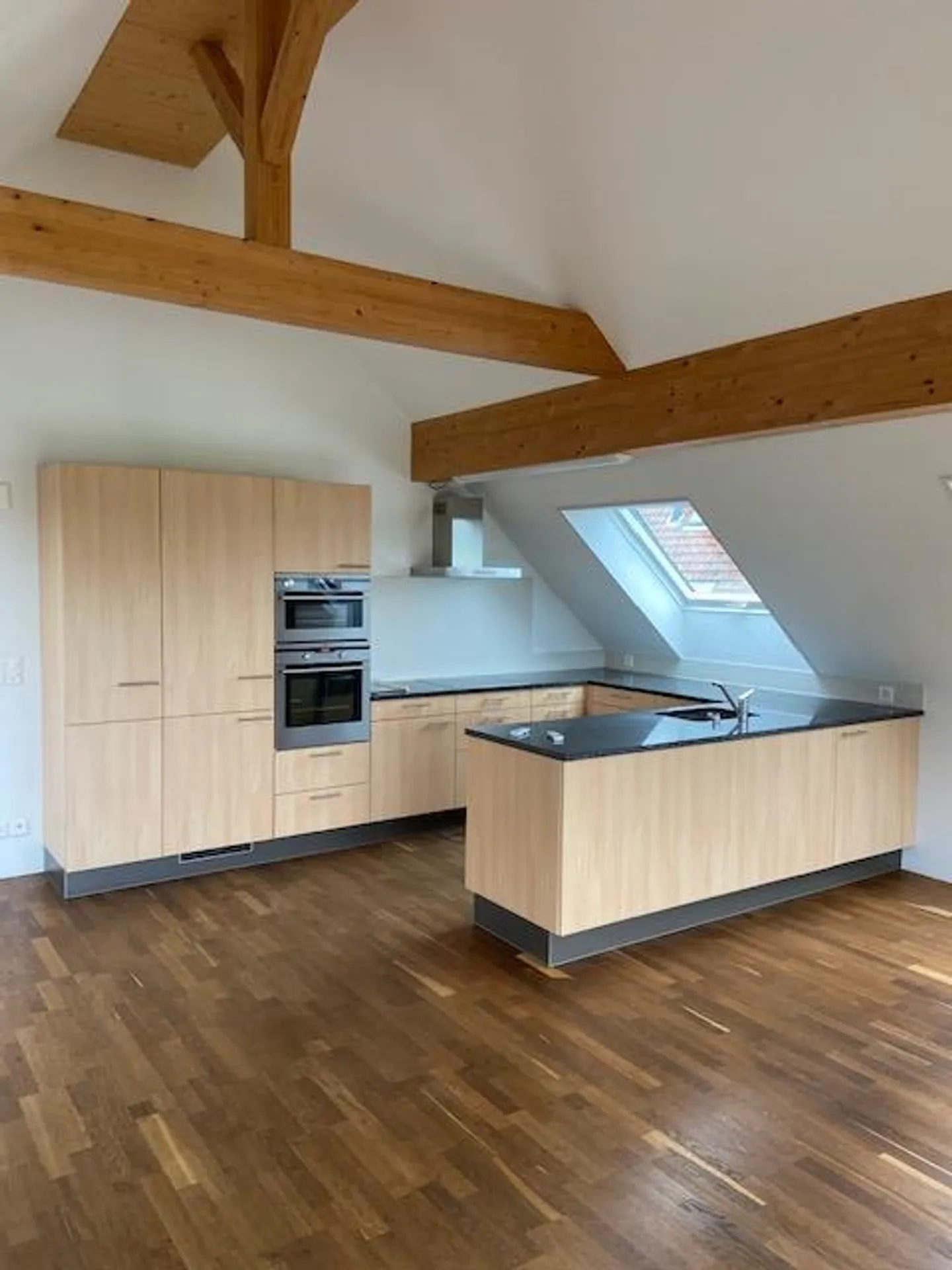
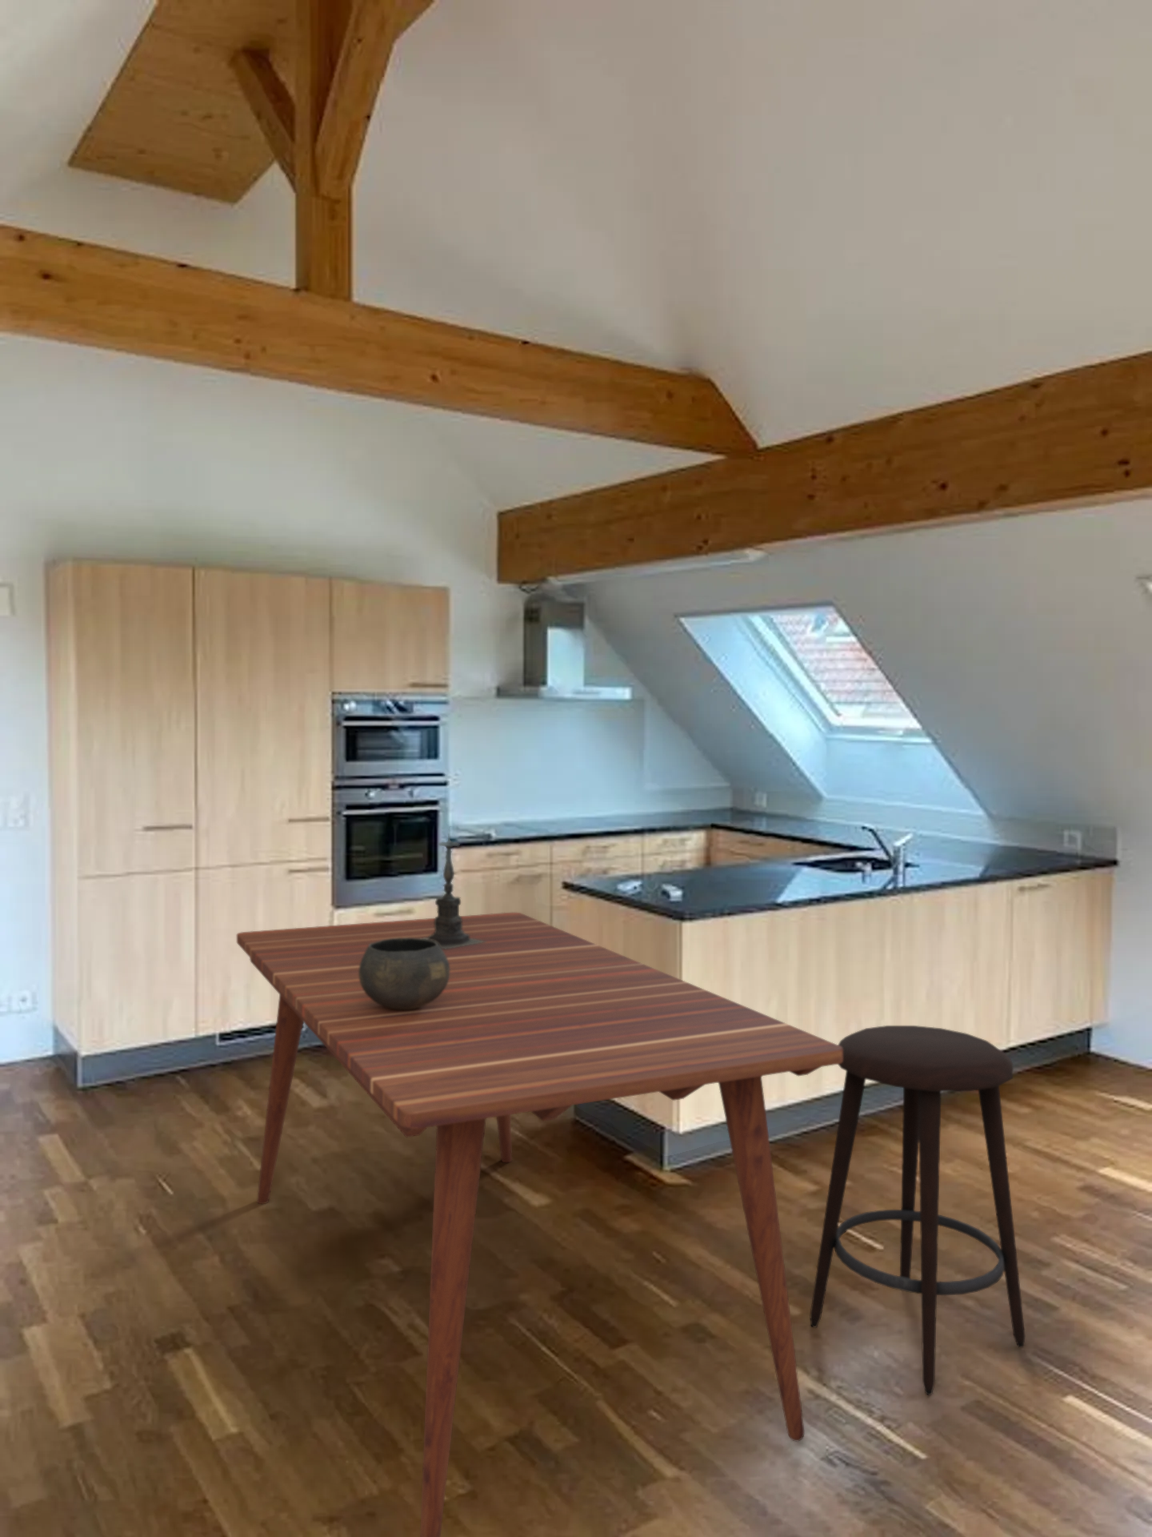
+ candle holder (448, 883)
+ dining table (480, 1141)
+ stool (920, 1191)
+ bowl (403, 974)
